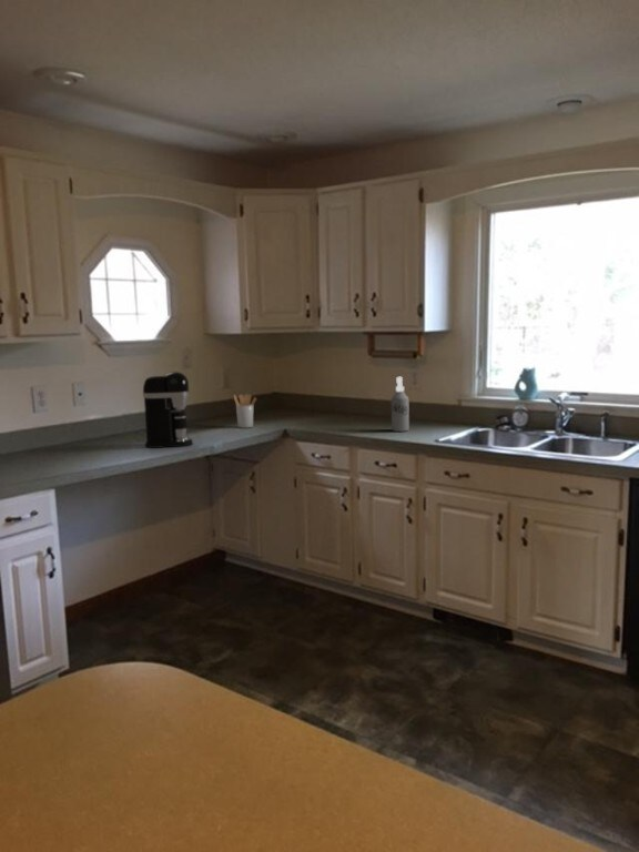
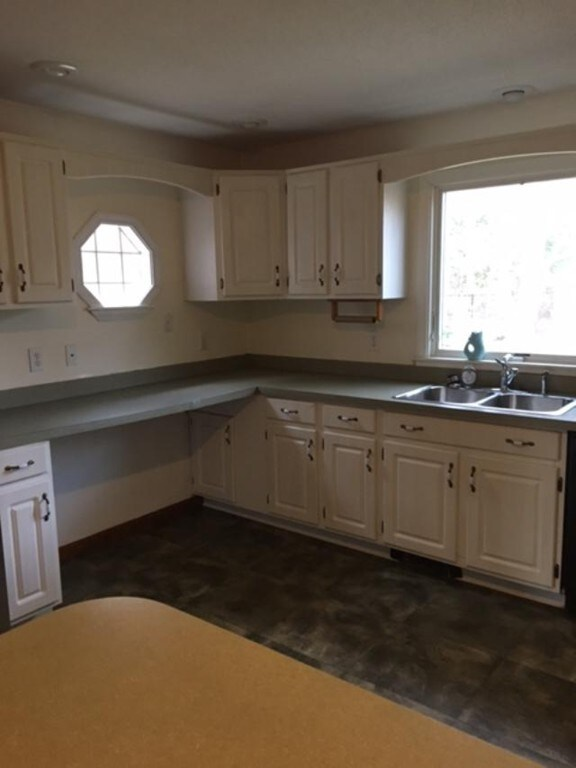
- spray bottle (399, 404)
- coffee maker (166, 408)
- utensil holder (244, 409)
